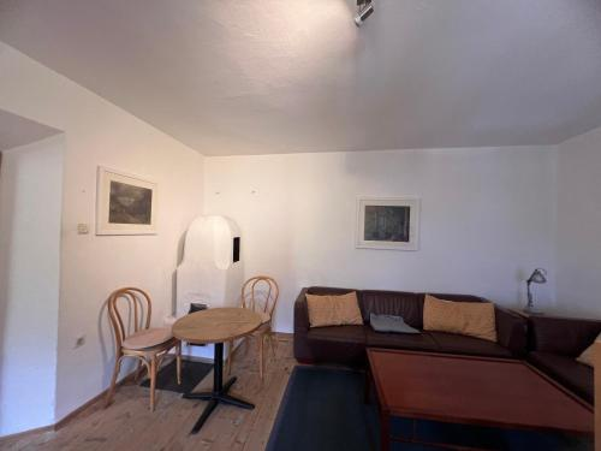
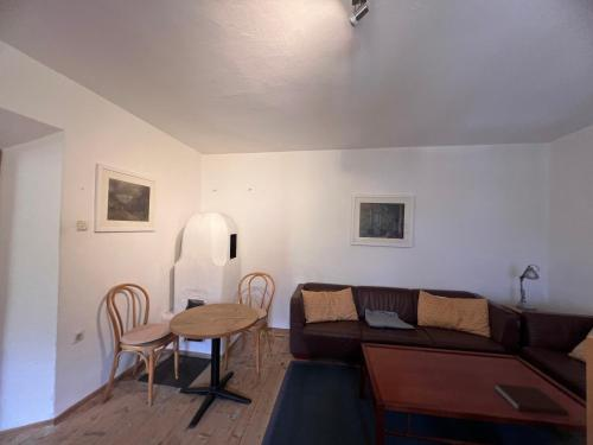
+ notebook (528, 399)
